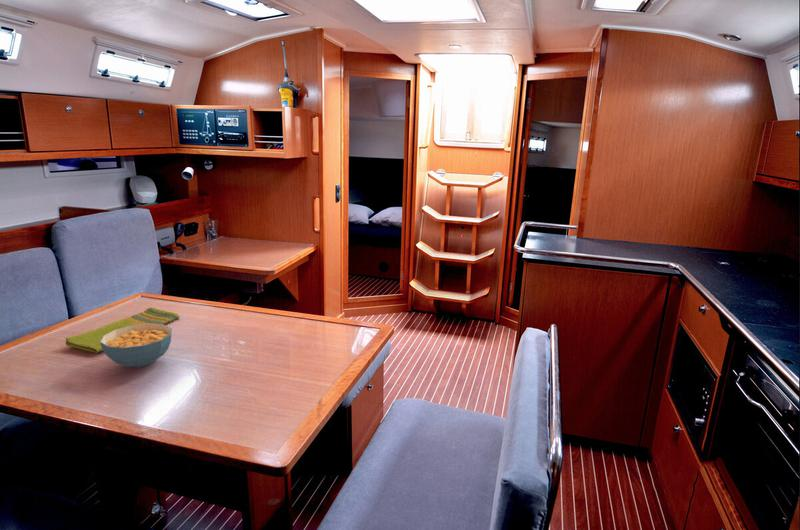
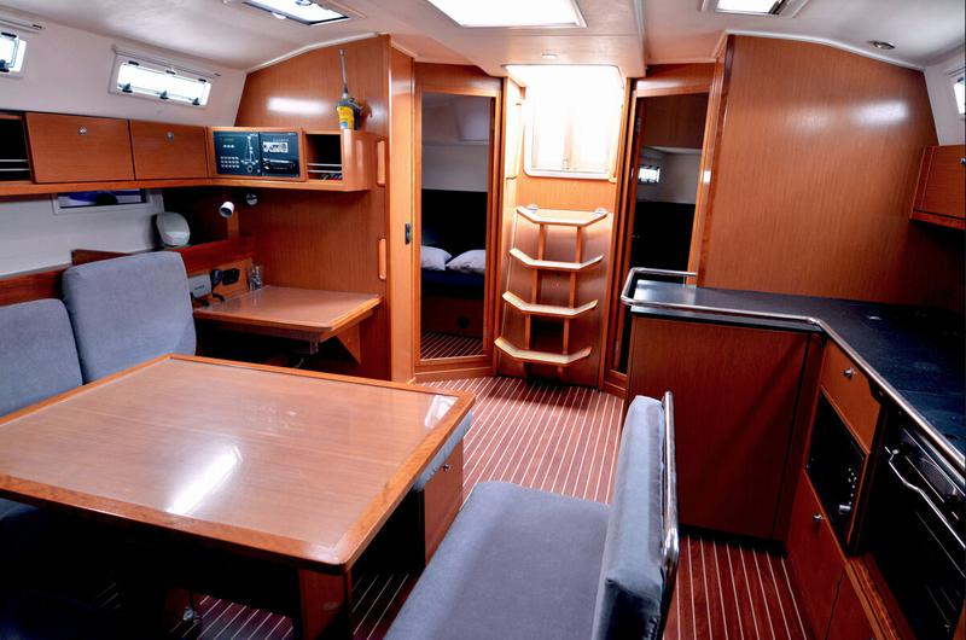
- cereal bowl (139, 349)
- dish towel (126, 326)
